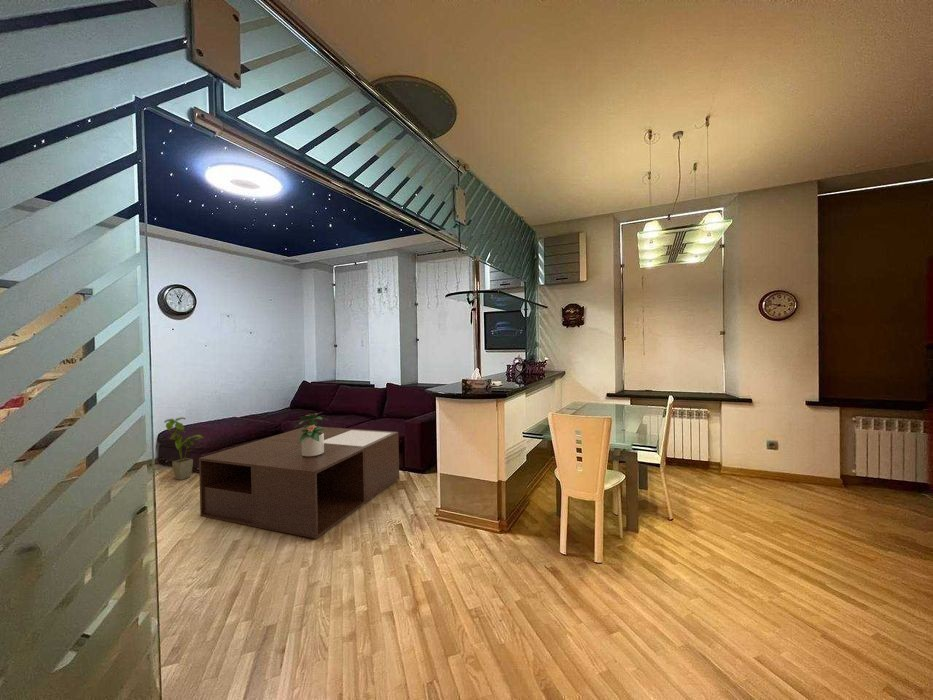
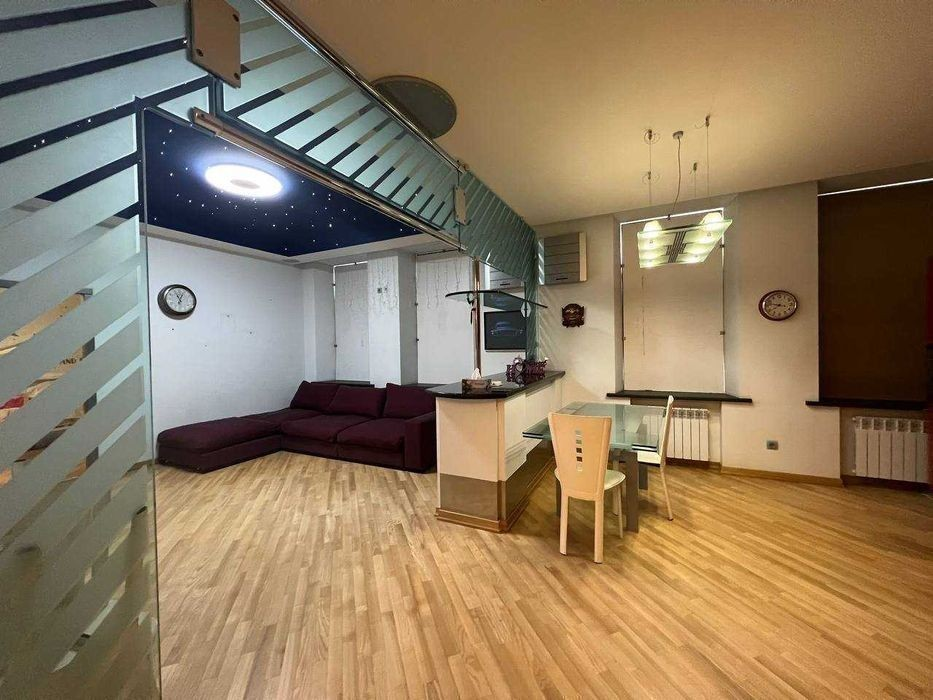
- potted plant (311, 433)
- house plant (180, 448)
- coffee table (310, 469)
